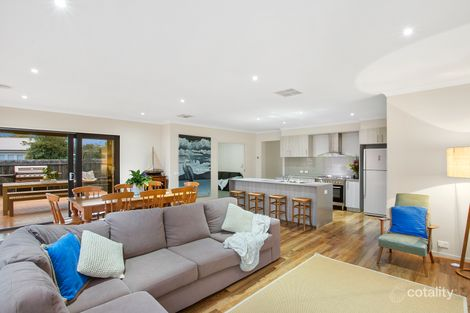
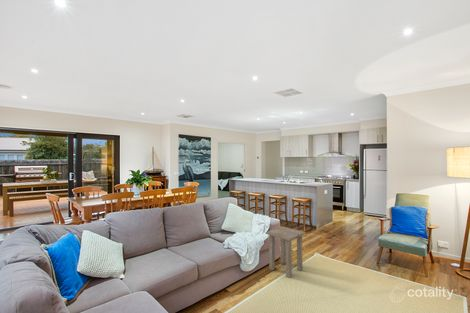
+ side table (285, 250)
